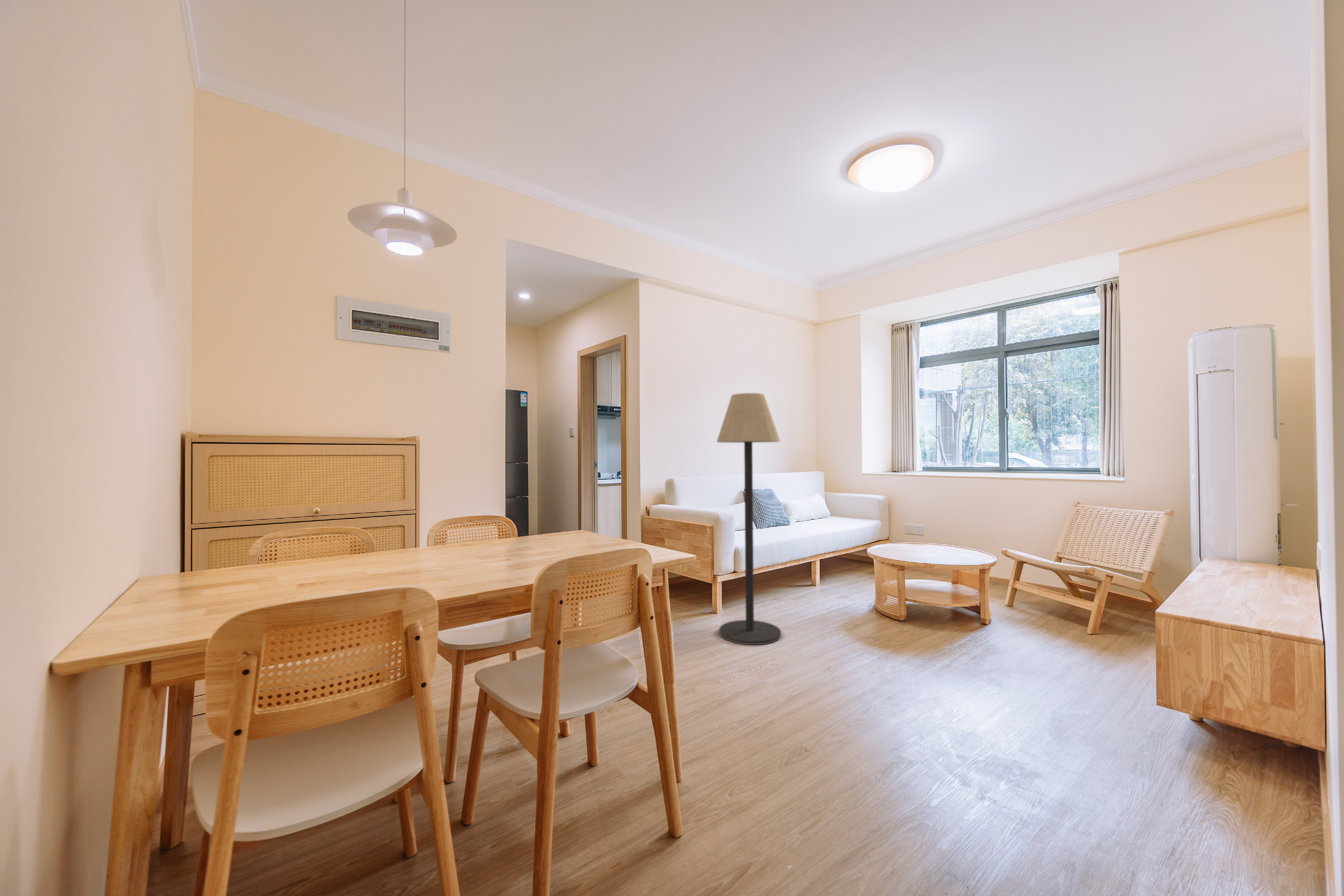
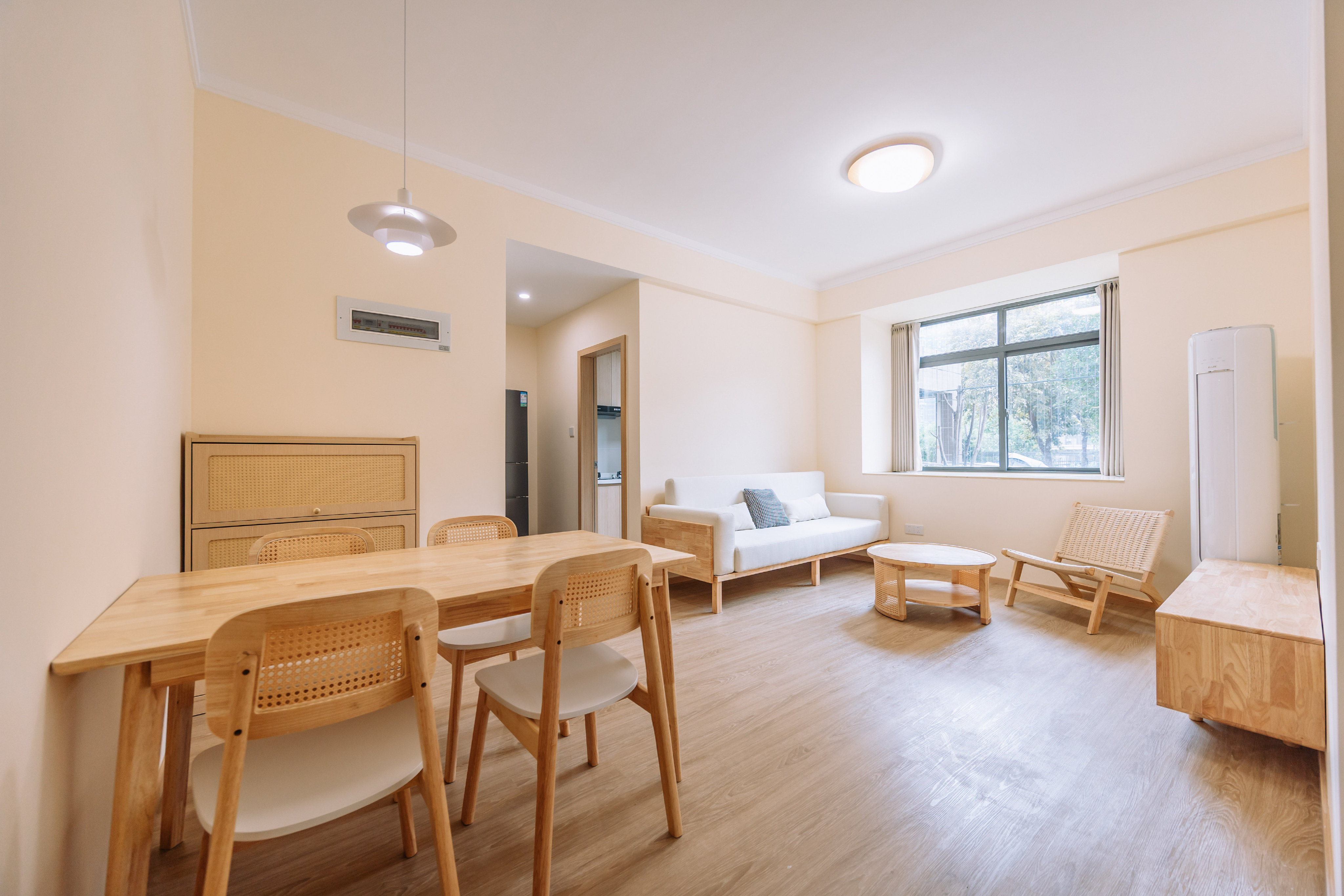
- floor lamp (749, 514)
